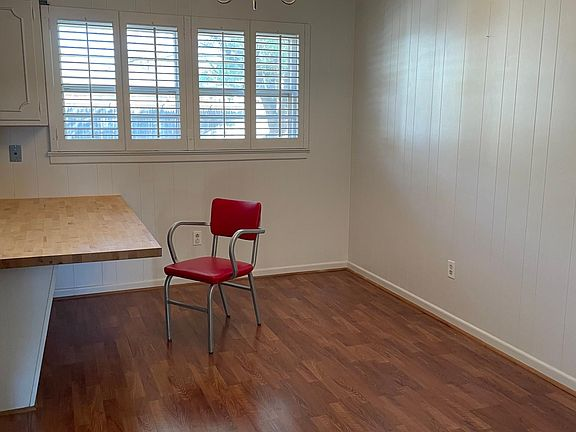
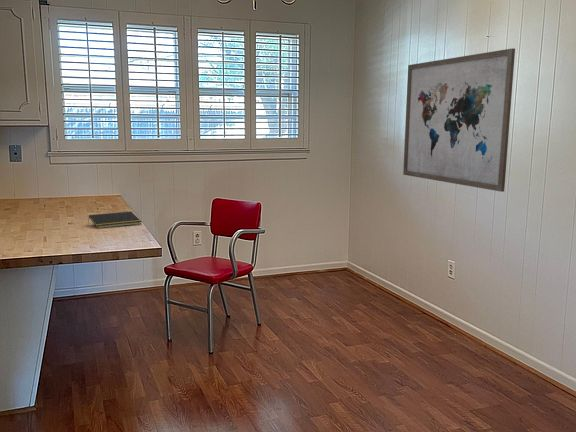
+ notepad (115, 219)
+ wall art (450, 121)
